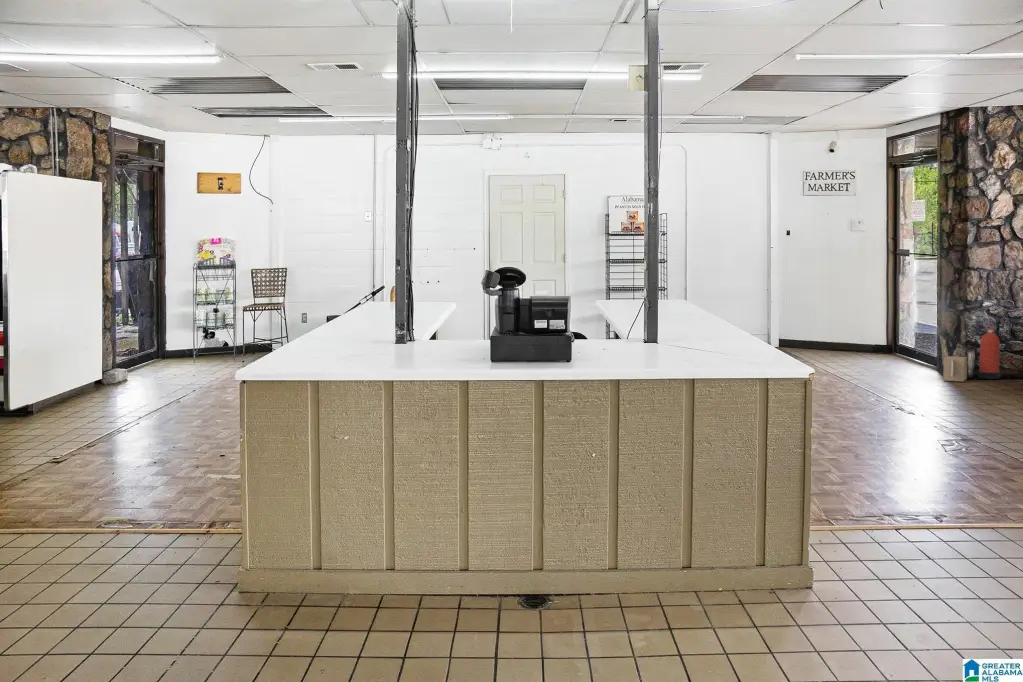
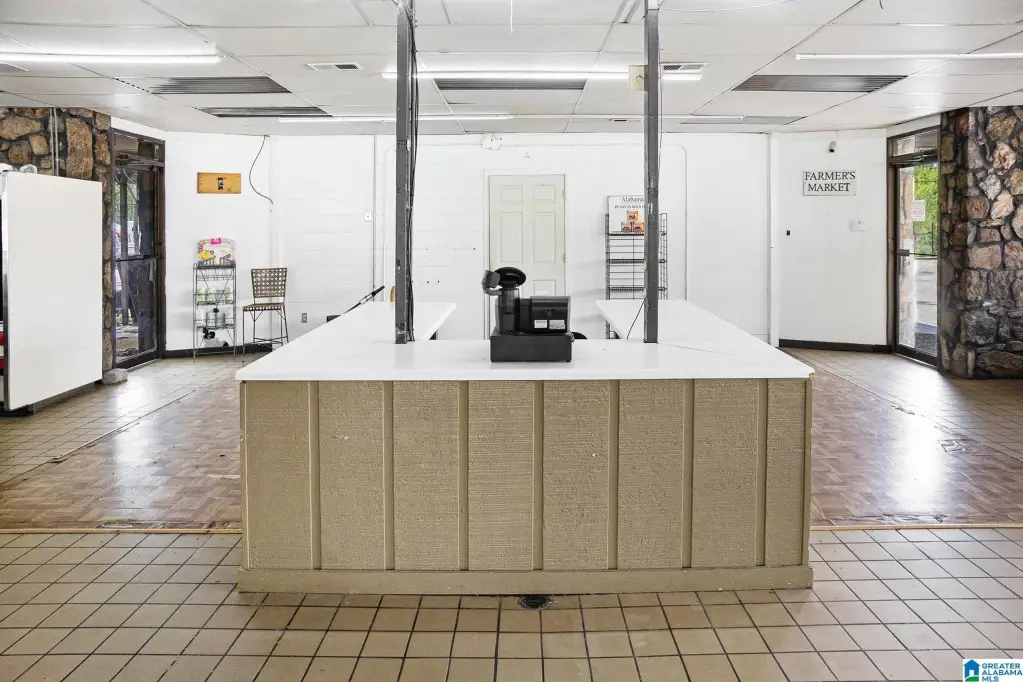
- fire extinguisher (993, 350)
- cardboard box (955, 368)
